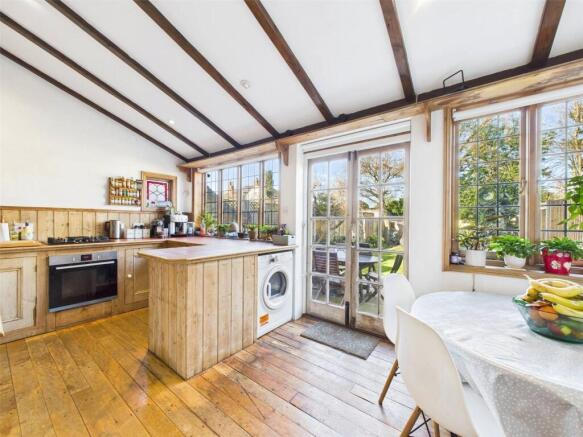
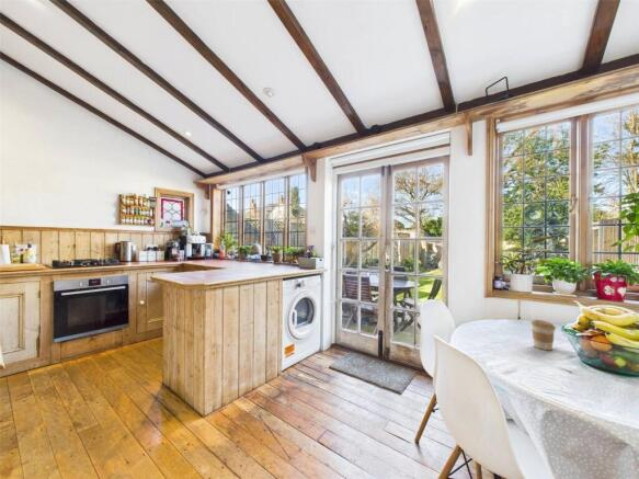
+ coffee cup (543, 333)
